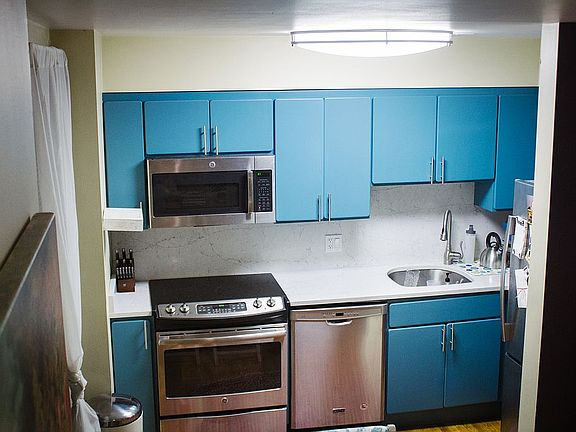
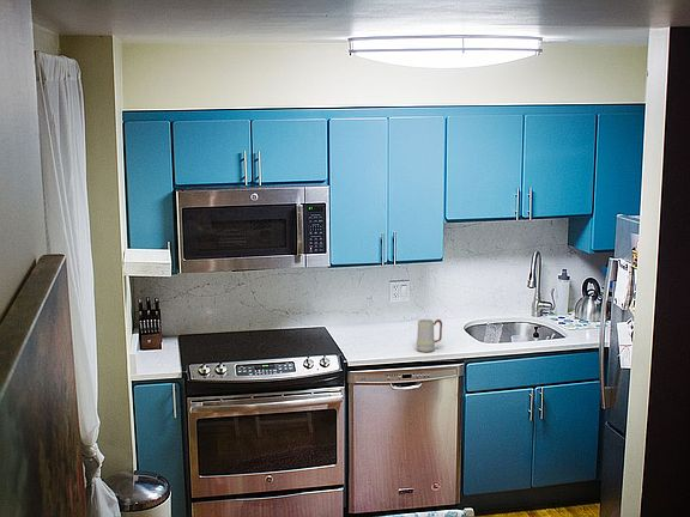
+ mug (429, 334)
